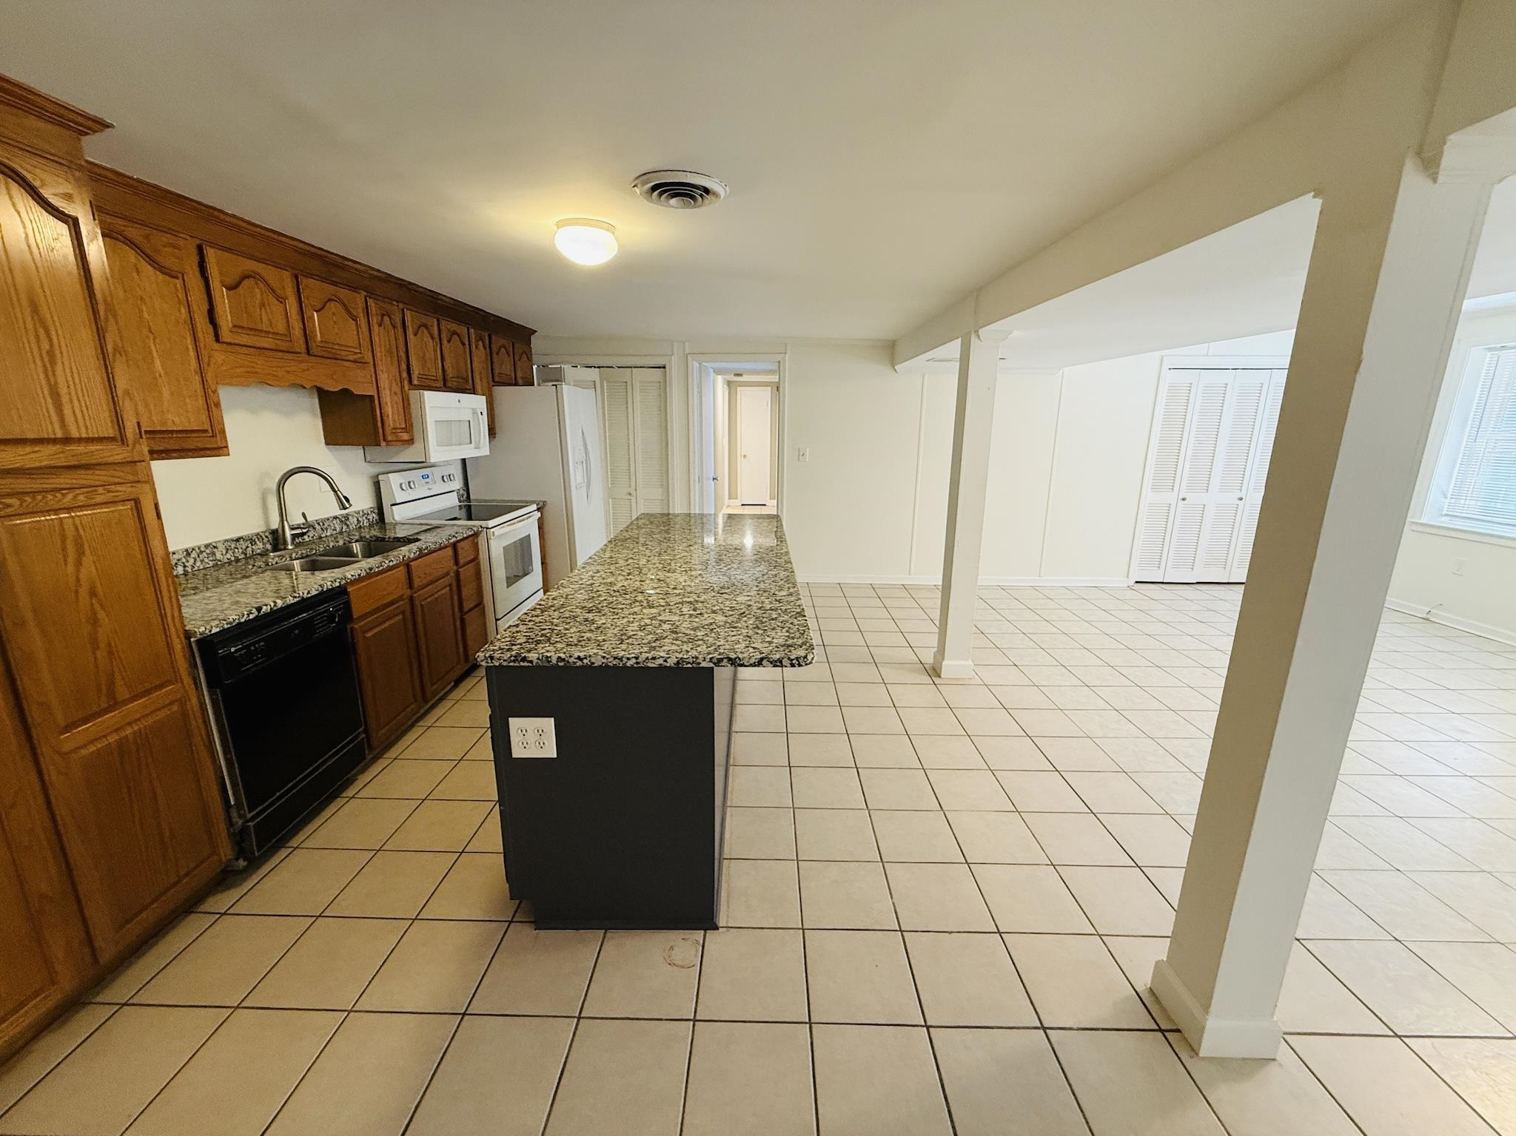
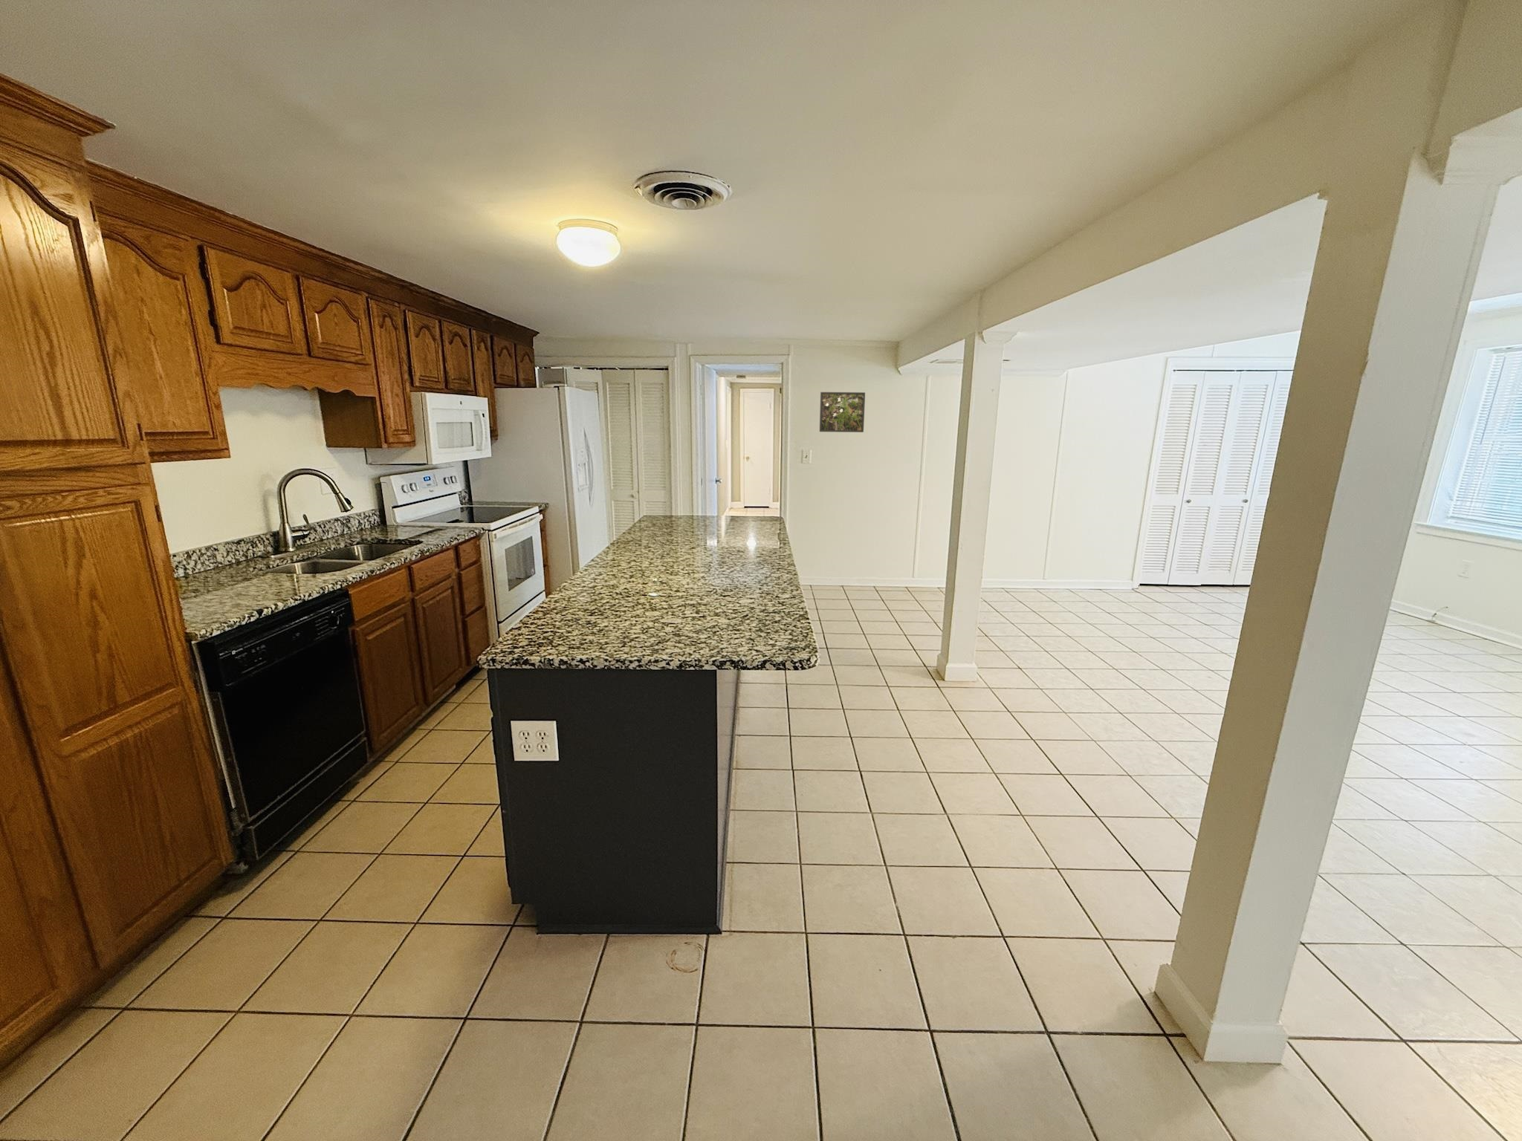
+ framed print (842, 412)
